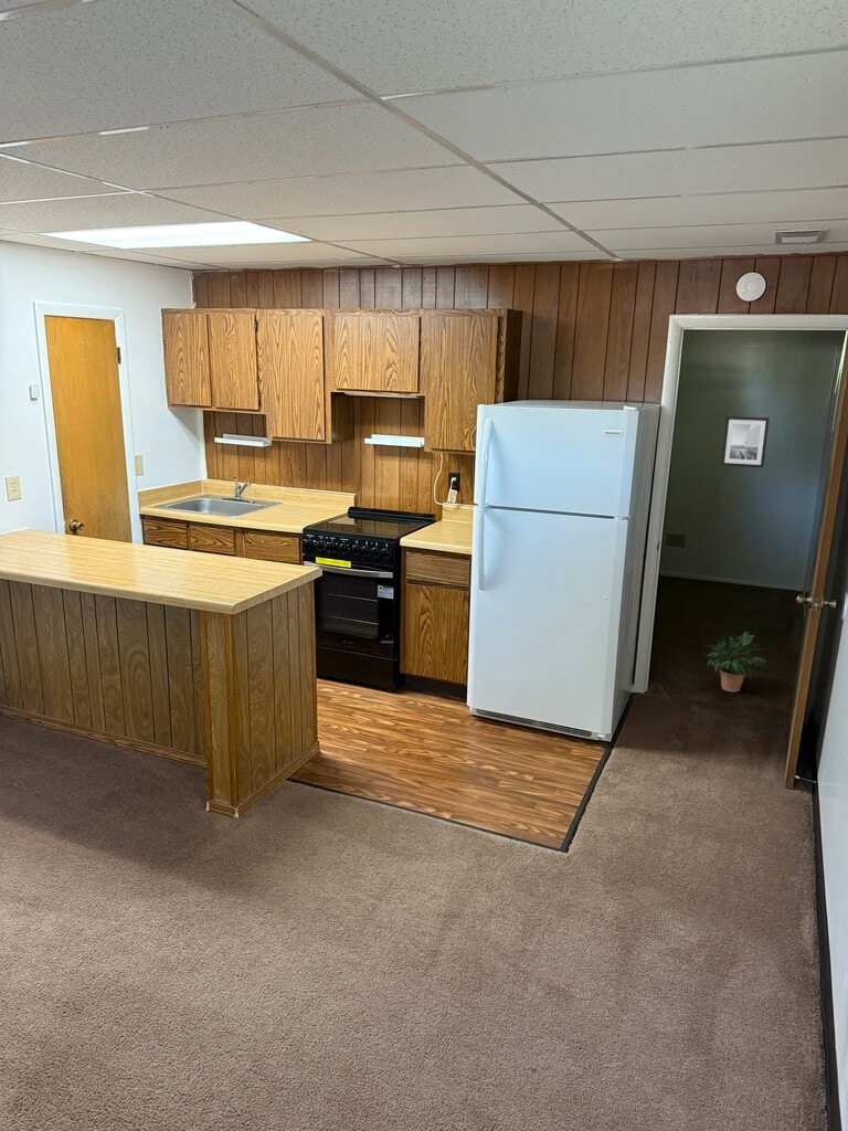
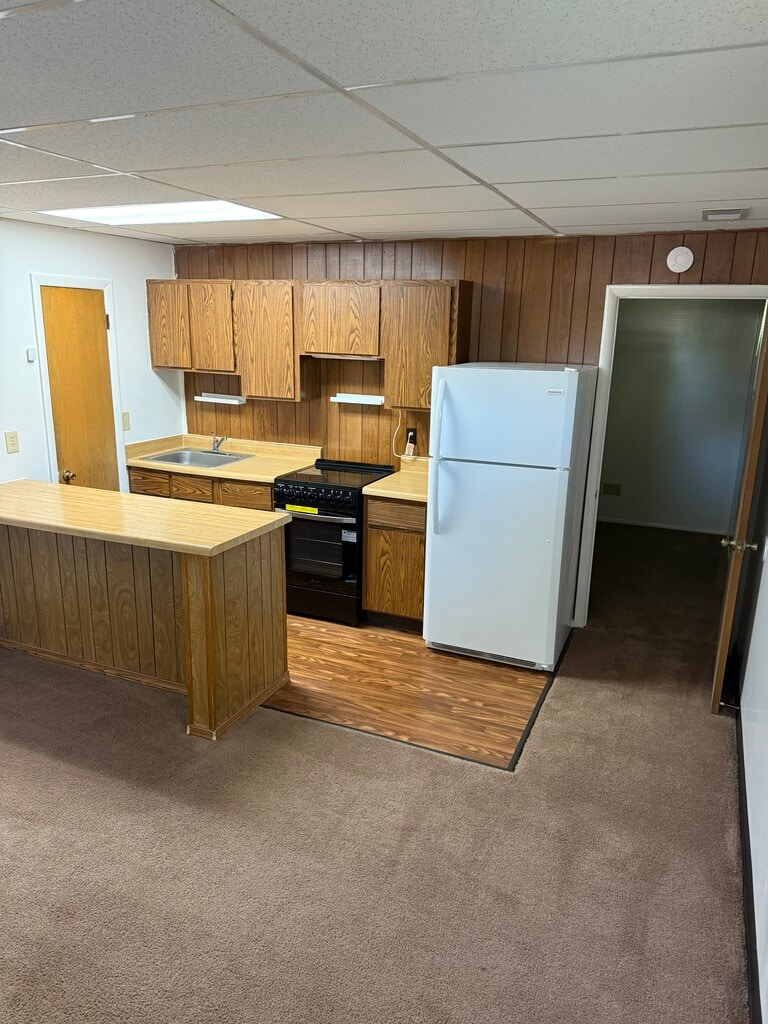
- wall art (744, 442)
- potted plant (730, 658)
